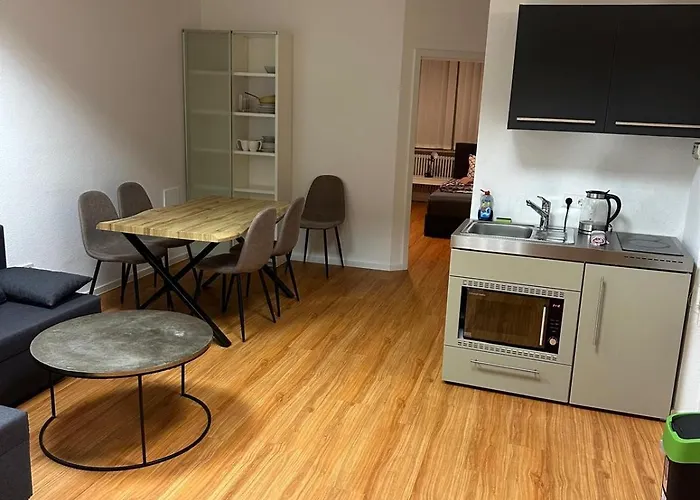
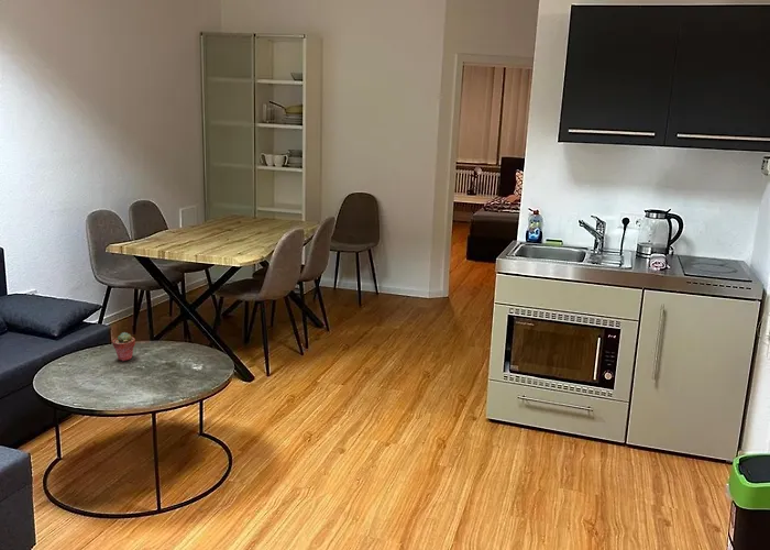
+ potted succulent (123, 345)
